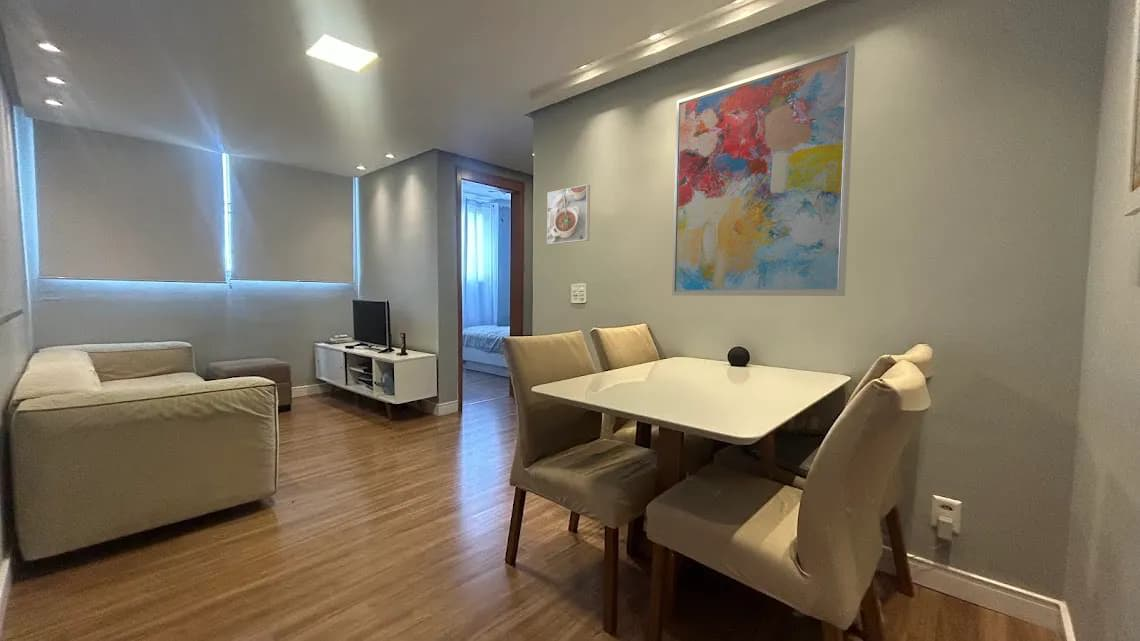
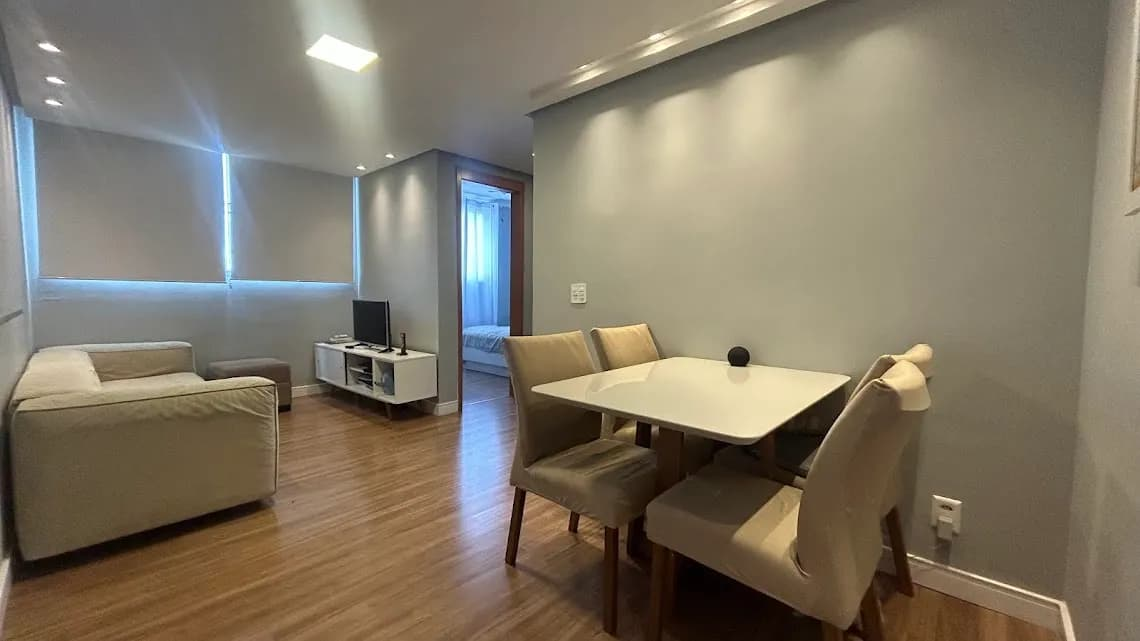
- wall art (751, 187)
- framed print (567, 215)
